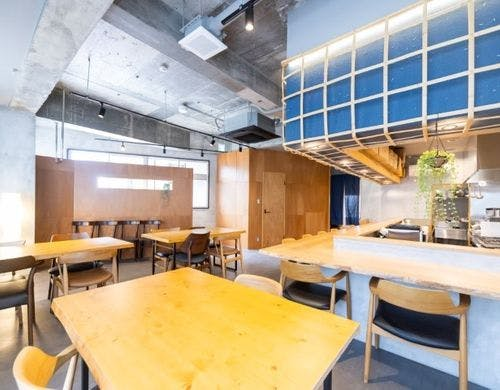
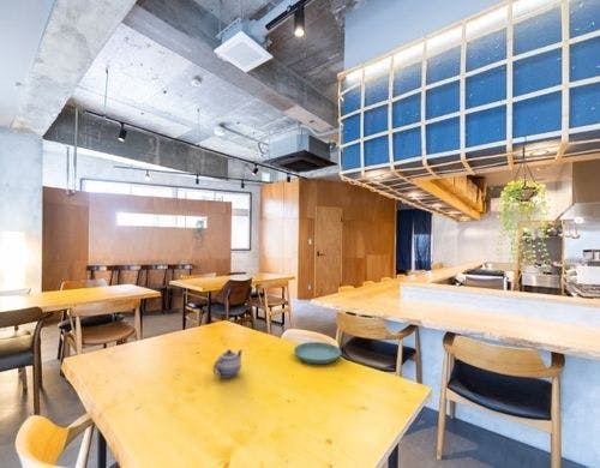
+ teapot (228, 361)
+ saucer (317, 353)
